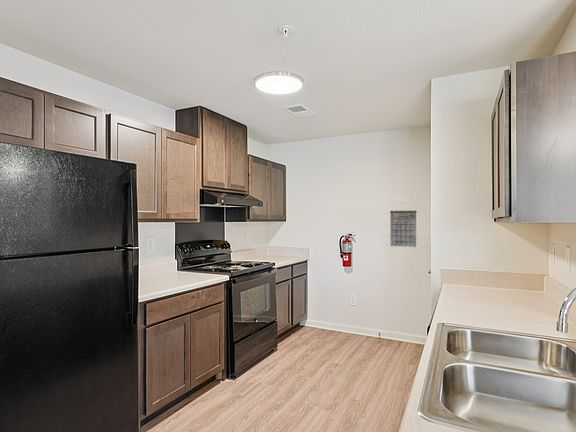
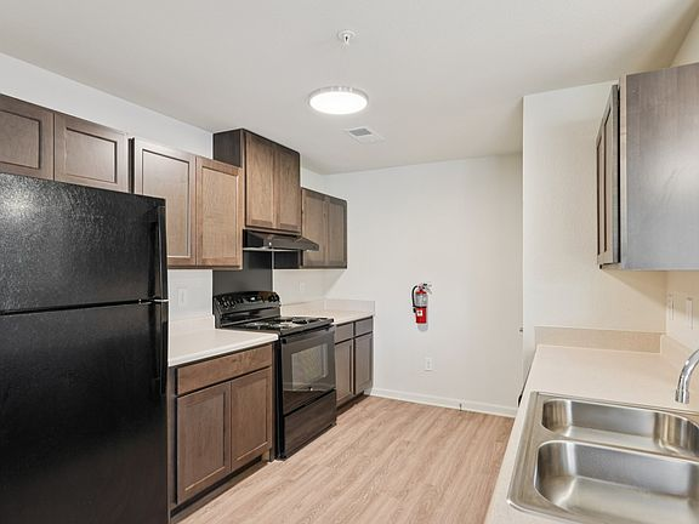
- calendar (403, 224)
